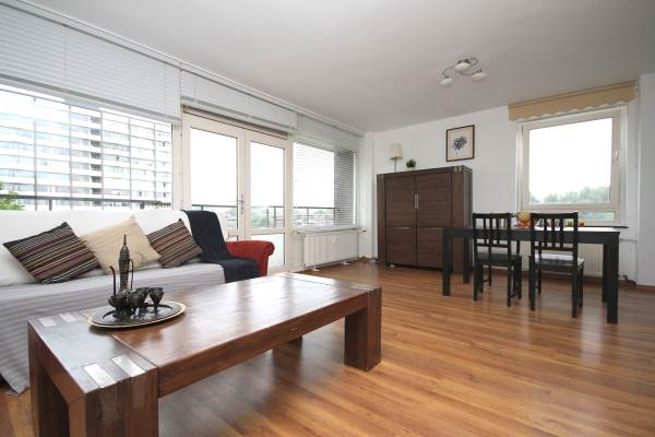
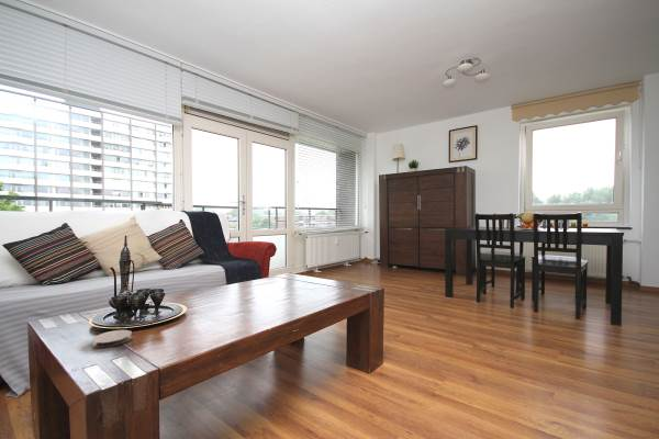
+ coaster (112, 338)
